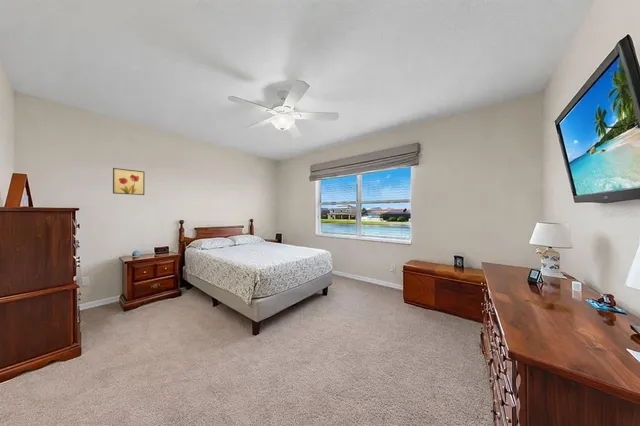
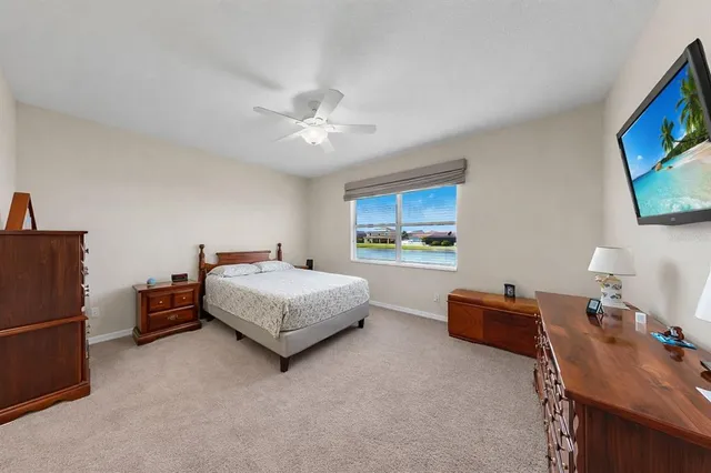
- wall art (129, 182)
